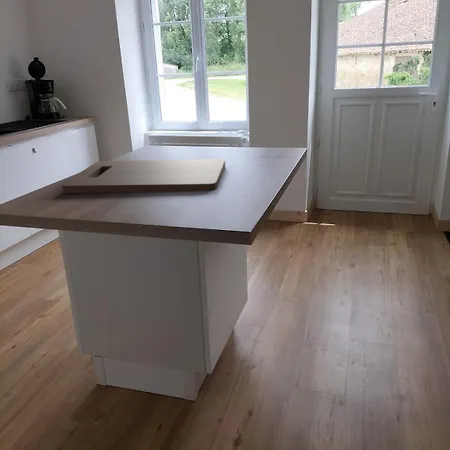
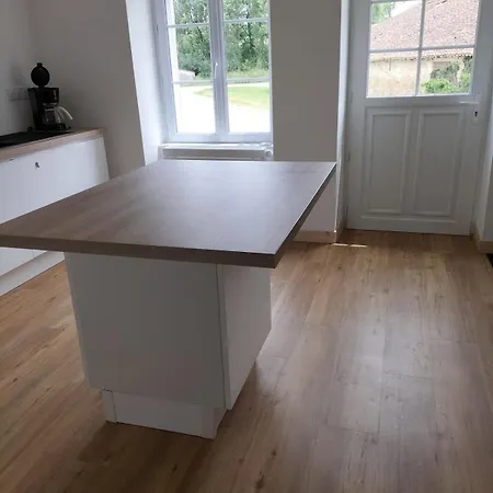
- cutting board (150, 174)
